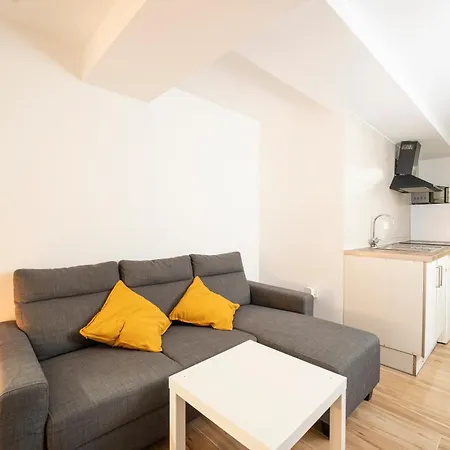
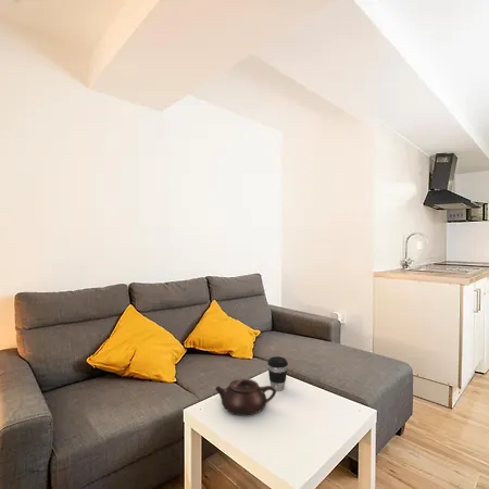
+ teapot (244, 393)
+ coffee cup (277, 373)
